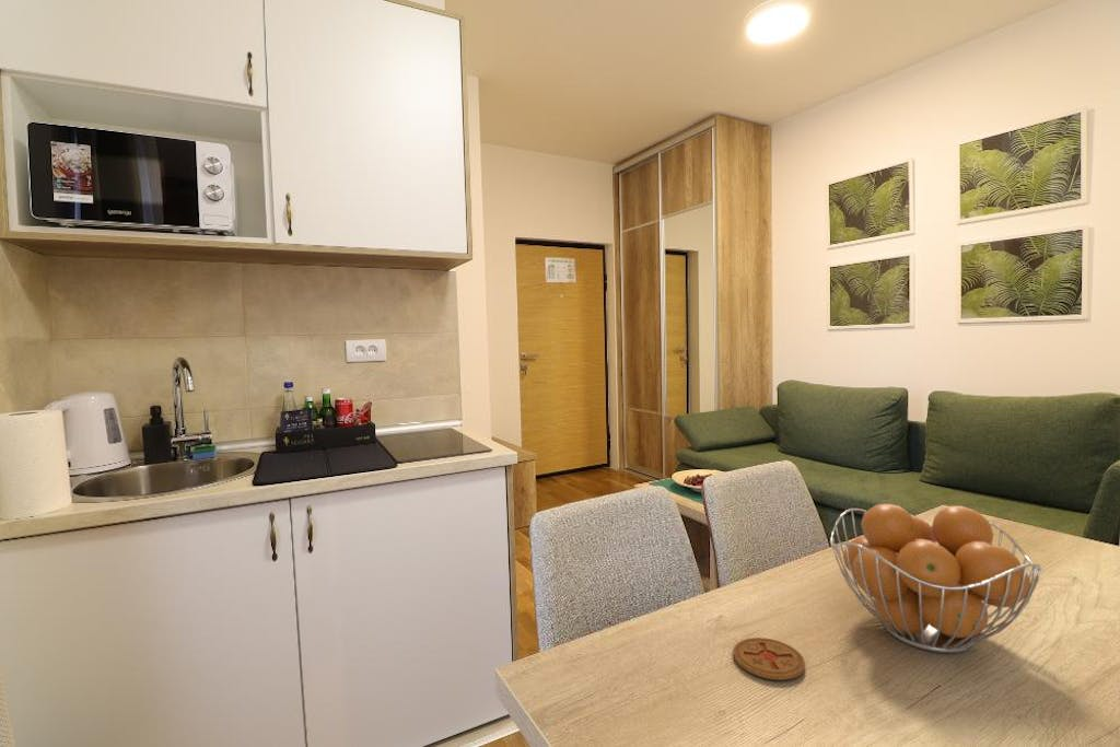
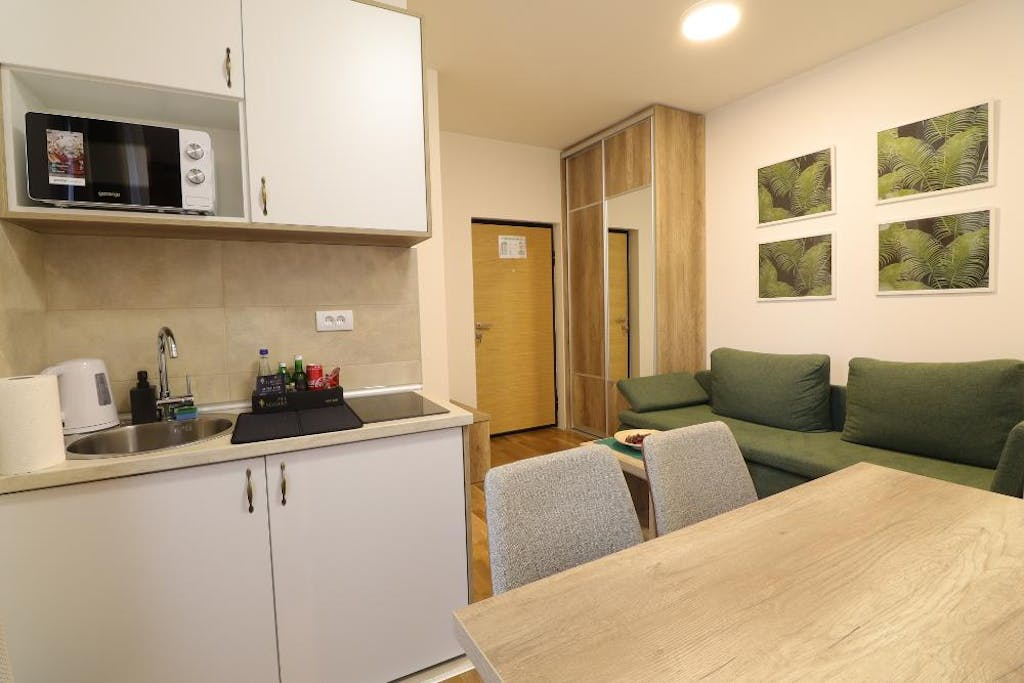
- coaster (768, 657)
- fruit basket (925, 570)
